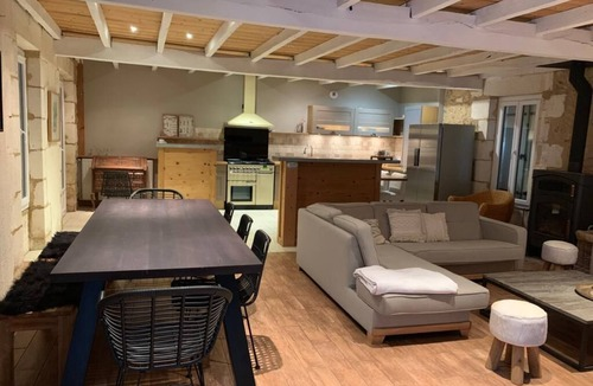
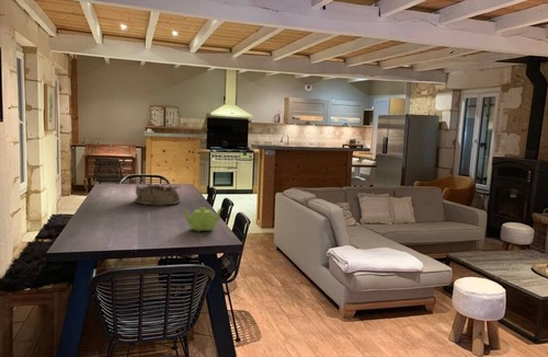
+ teapot (203, 219)
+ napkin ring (157, 194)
